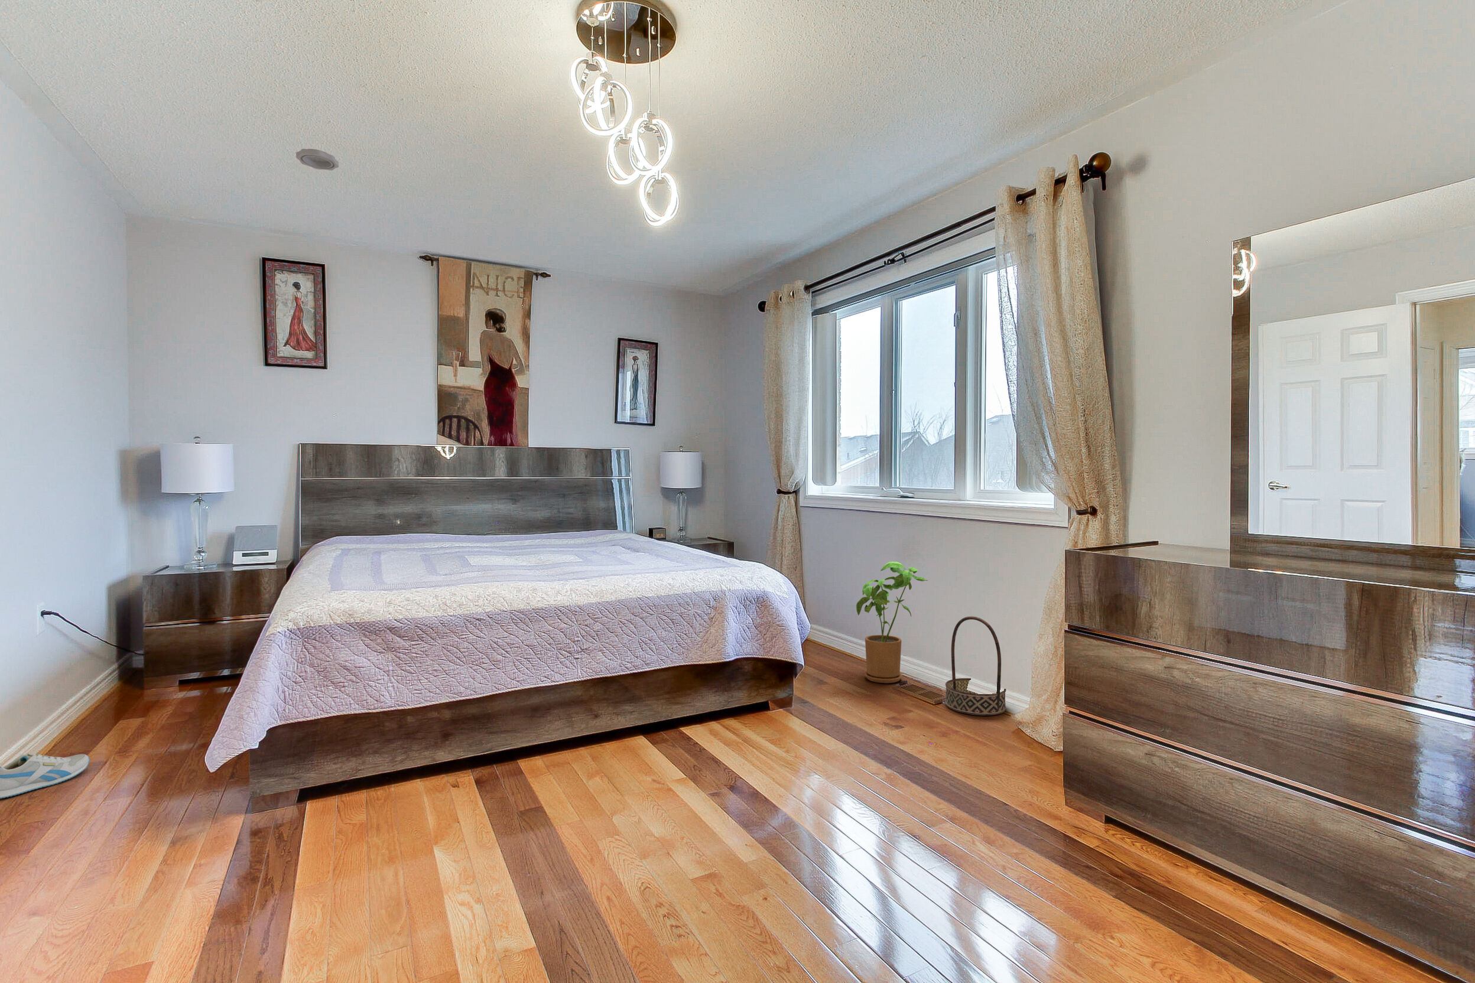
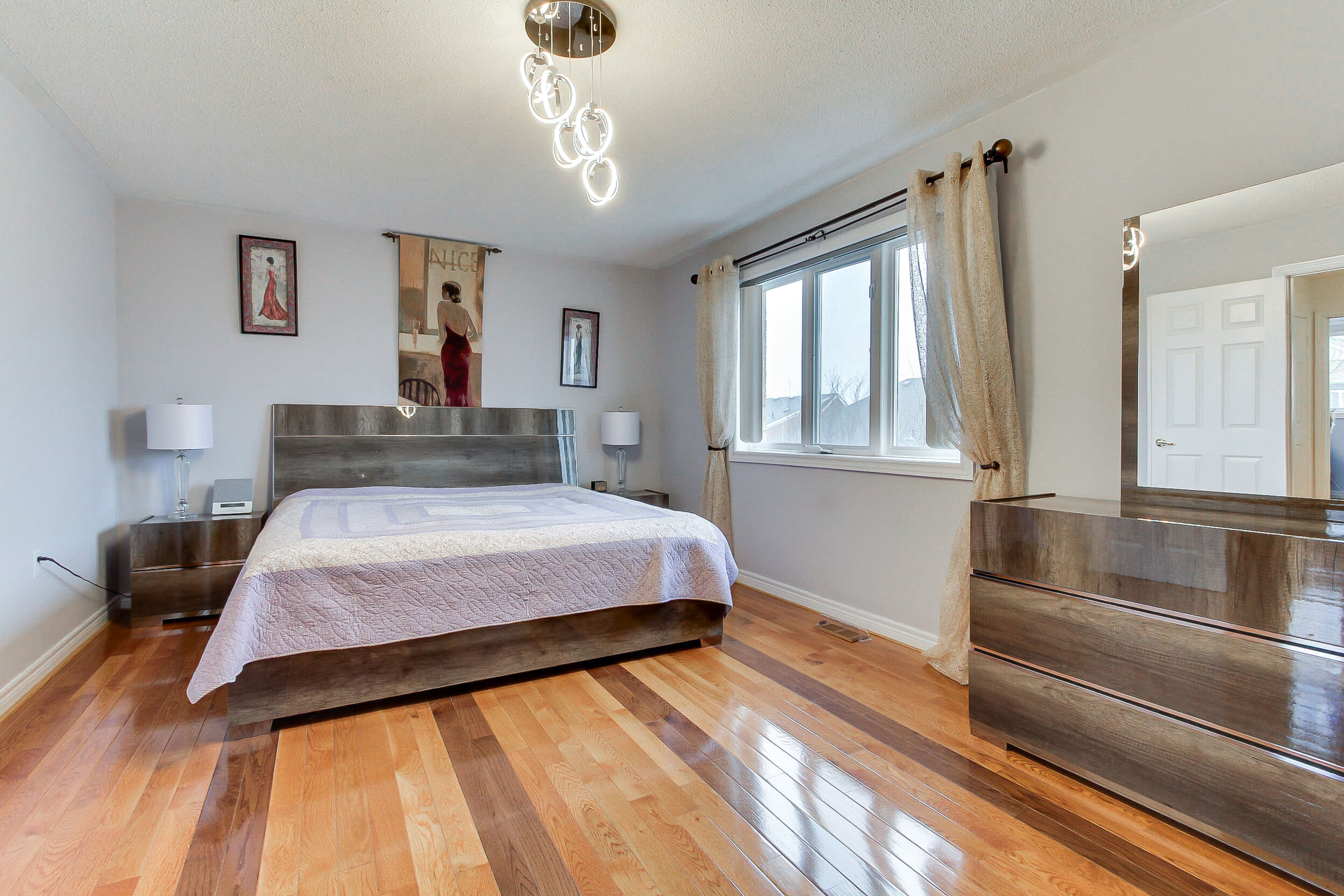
- basket (970, 678)
- sneaker (38, 768)
- smoke detector (317, 157)
- house plant (883, 620)
